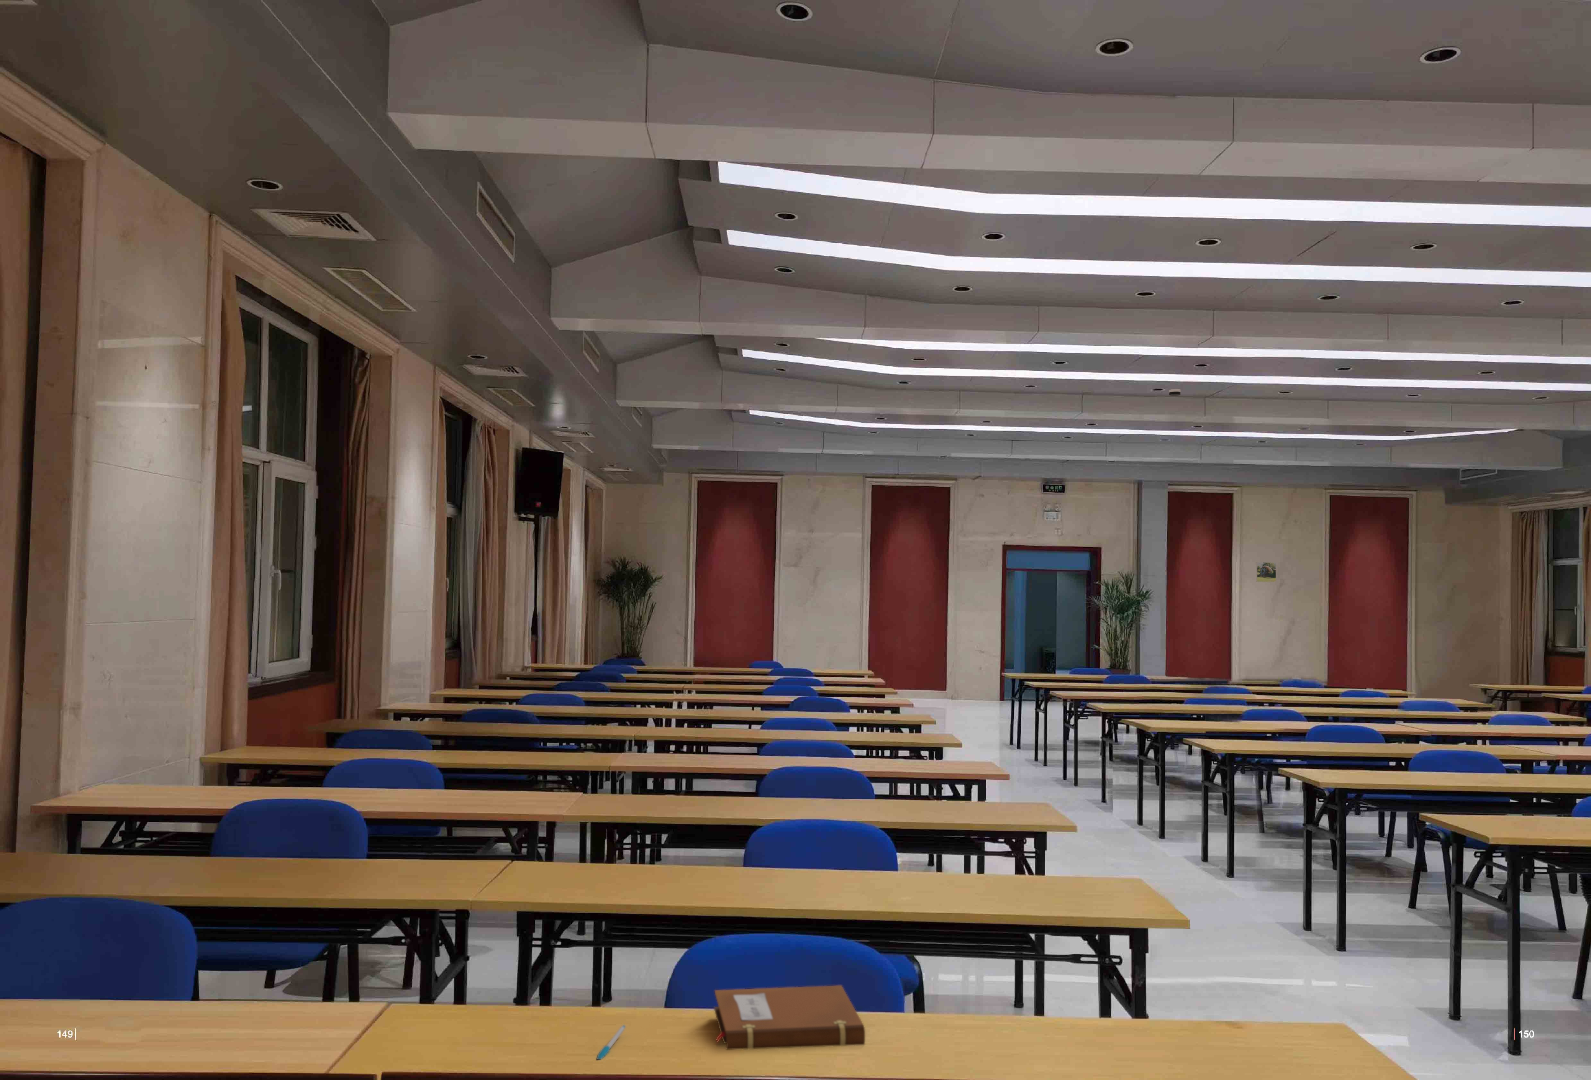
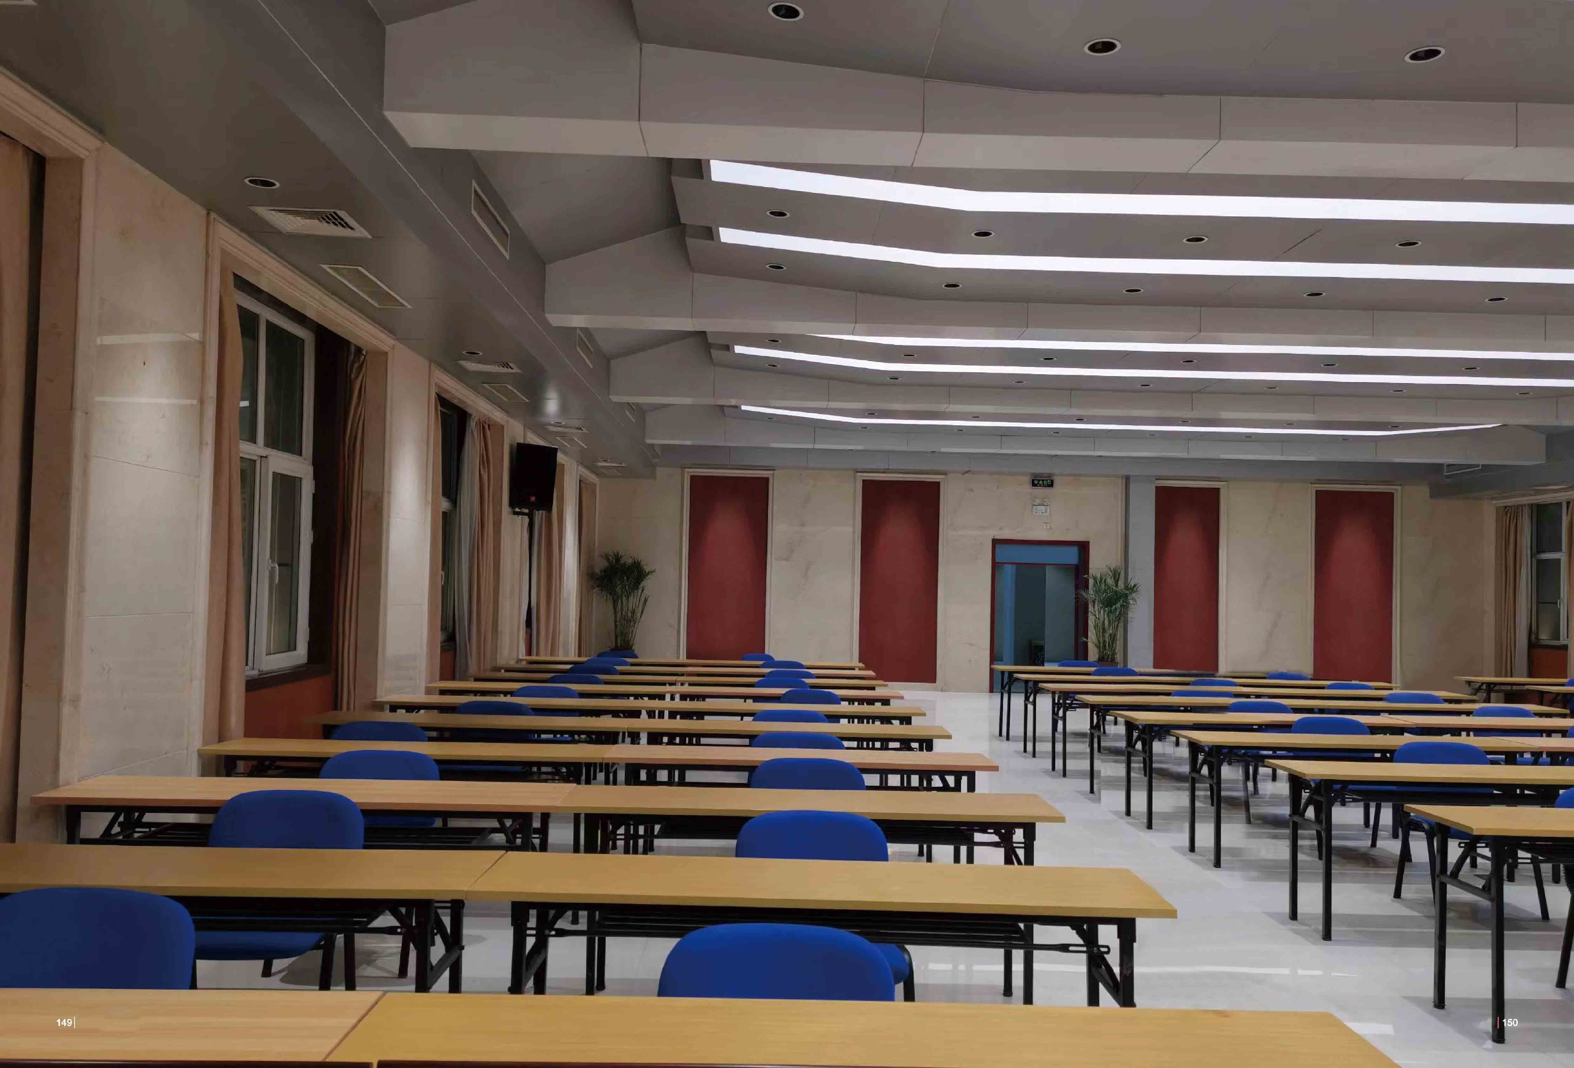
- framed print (1266, 571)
- pen (611, 1041)
- smoke detector (1175, 392)
- notebook (783, 1019)
